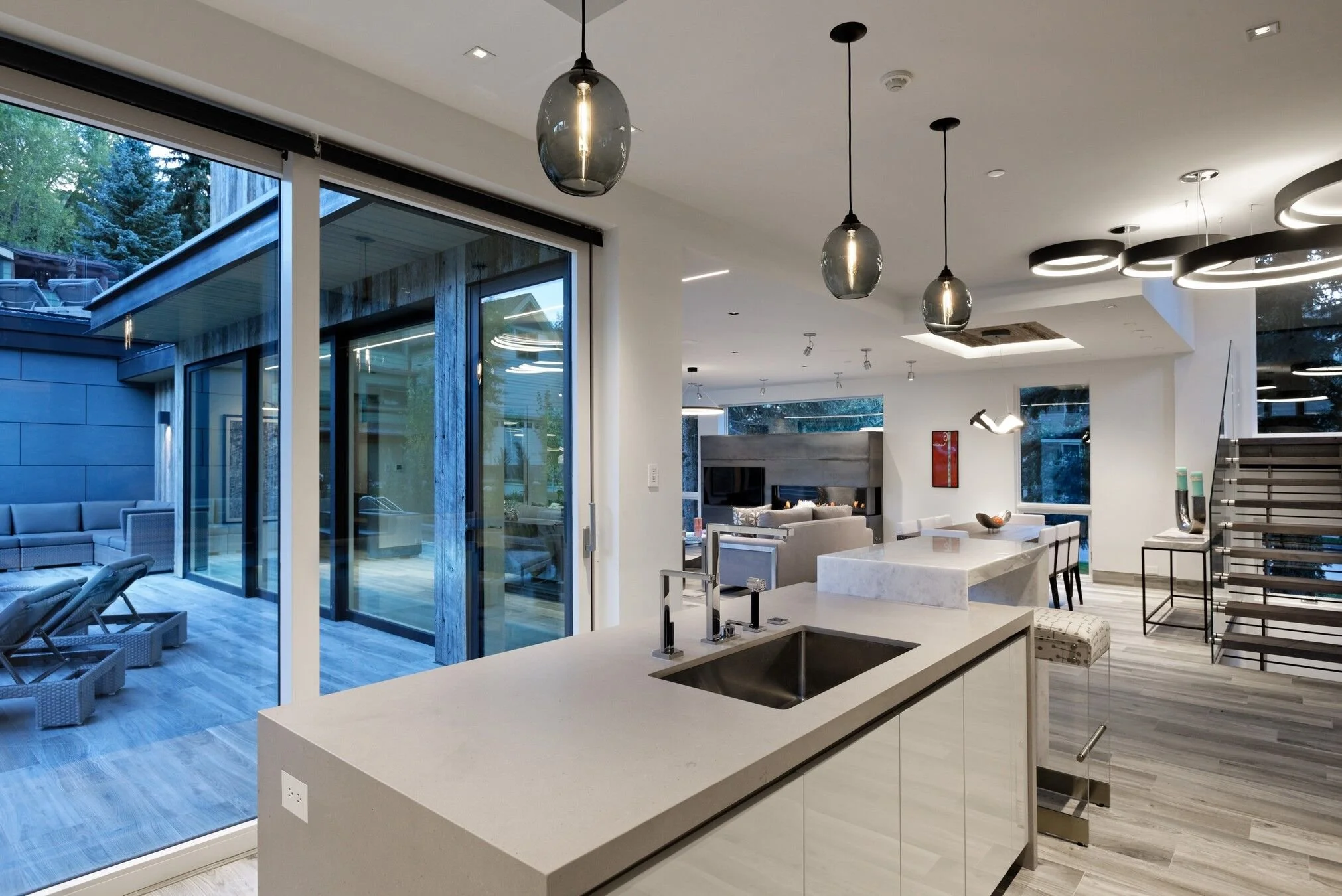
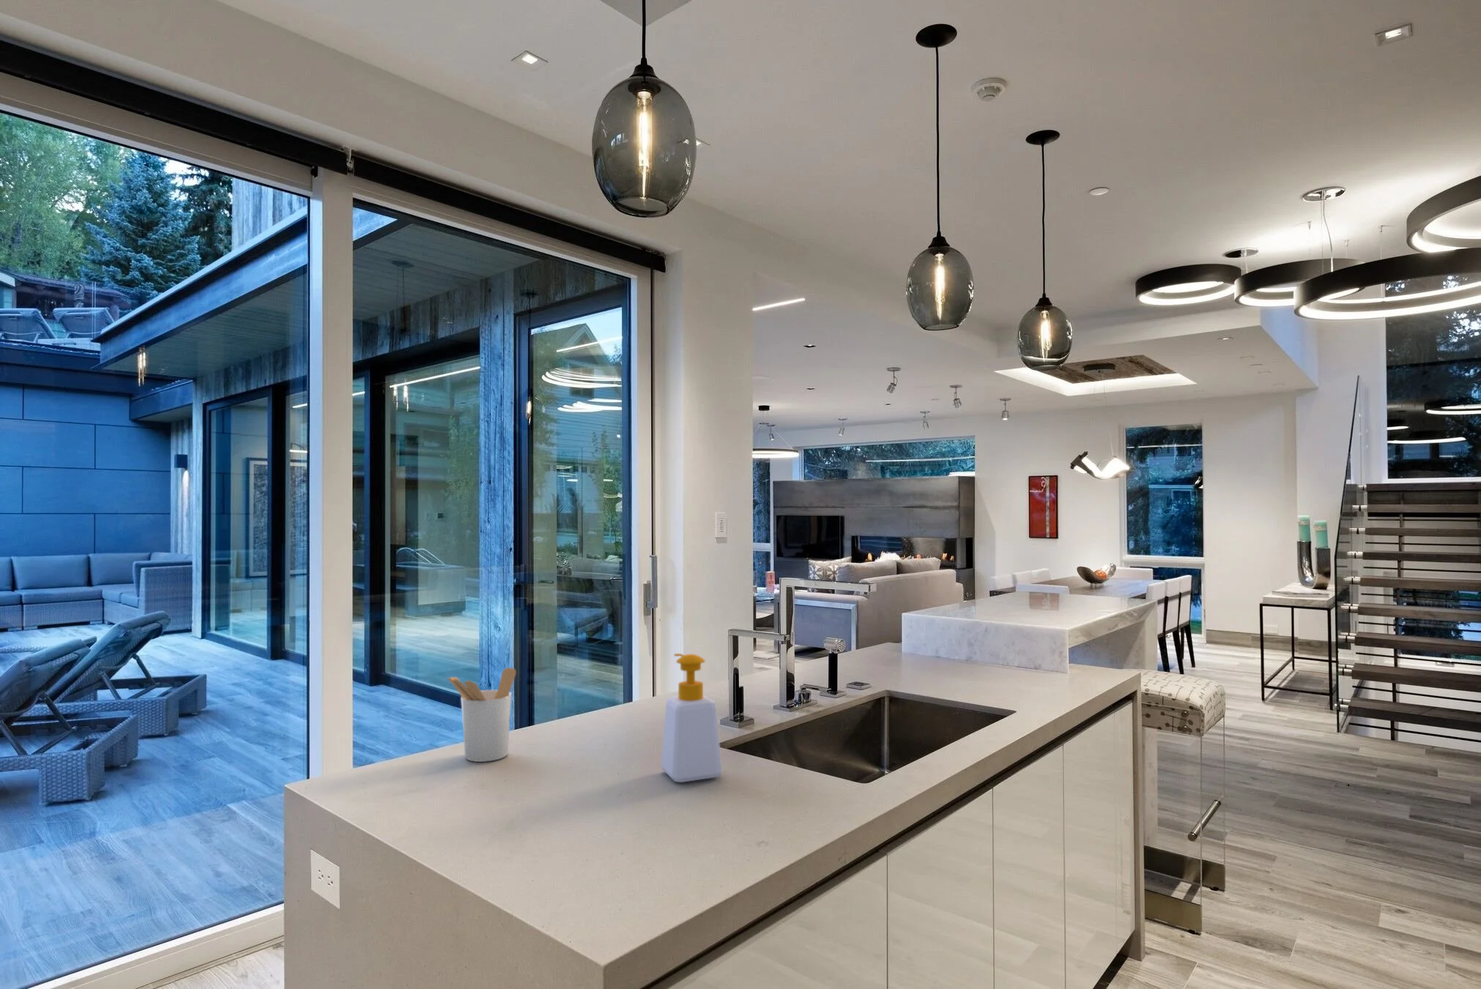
+ soap bottle (688, 711)
+ utensil holder (479, 713)
